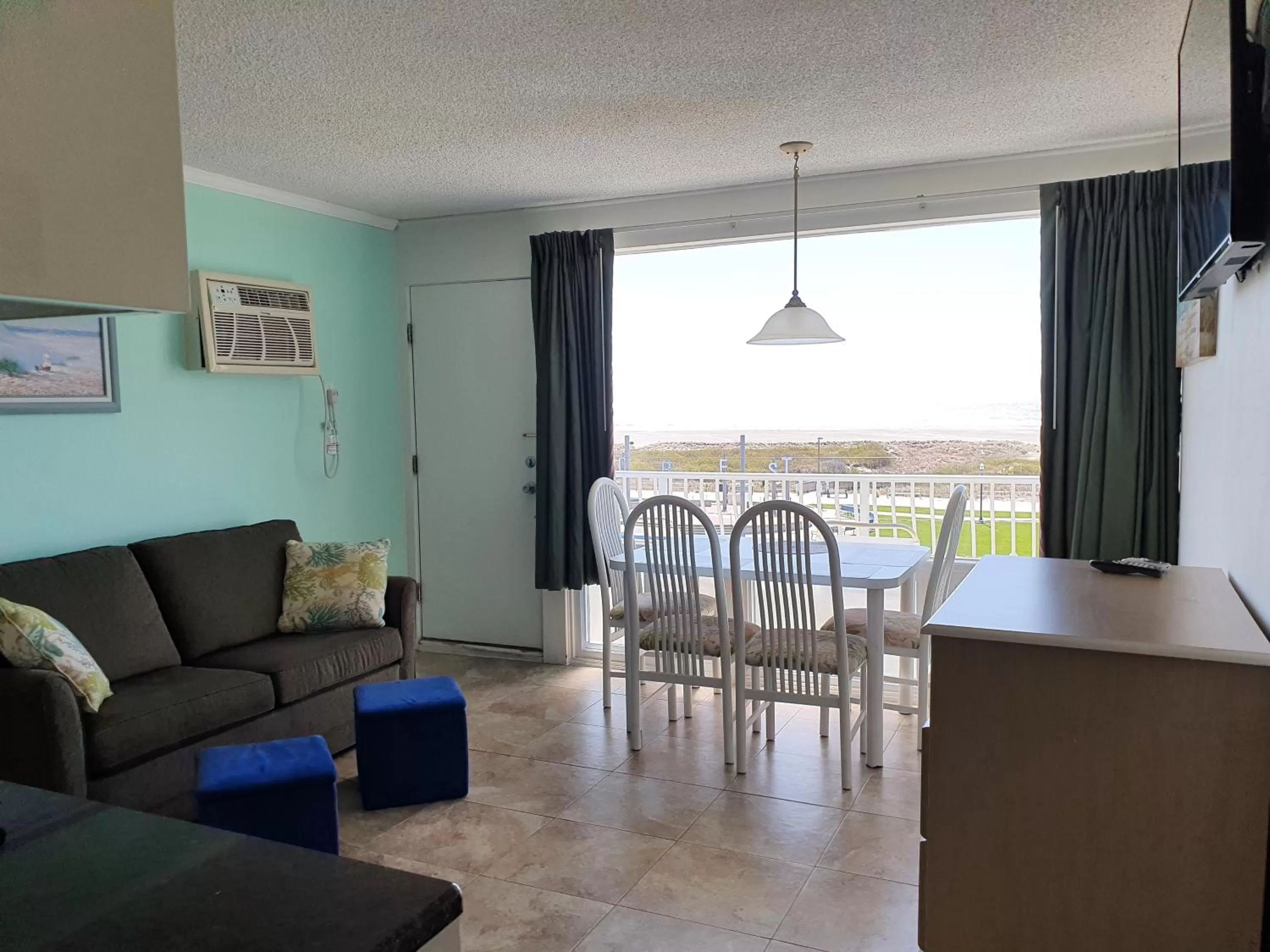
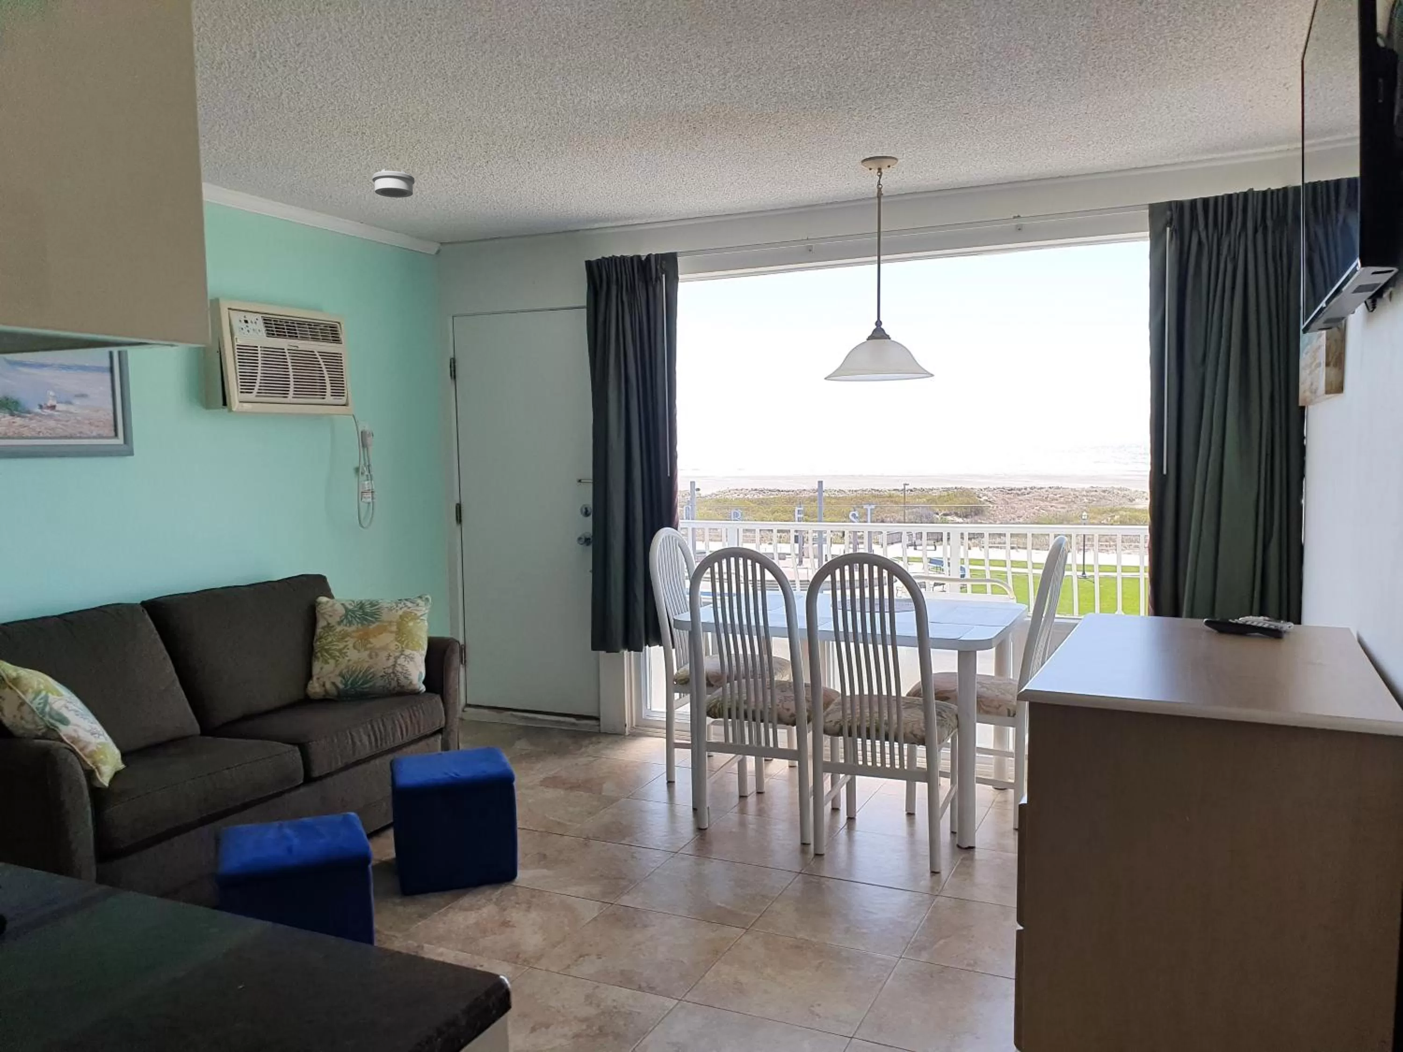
+ smoke detector (393, 182)
